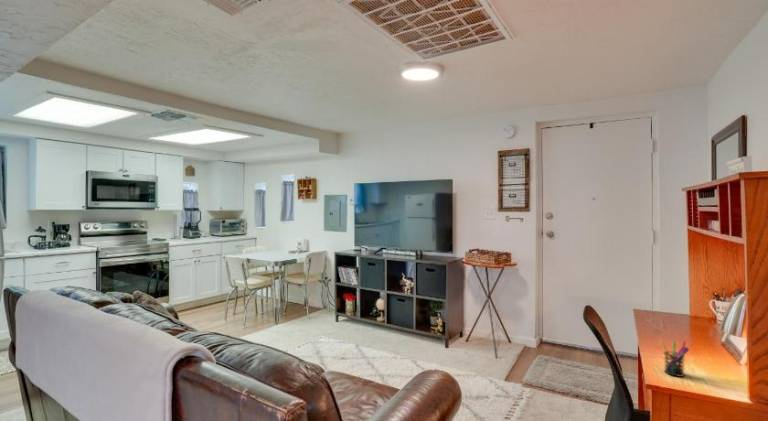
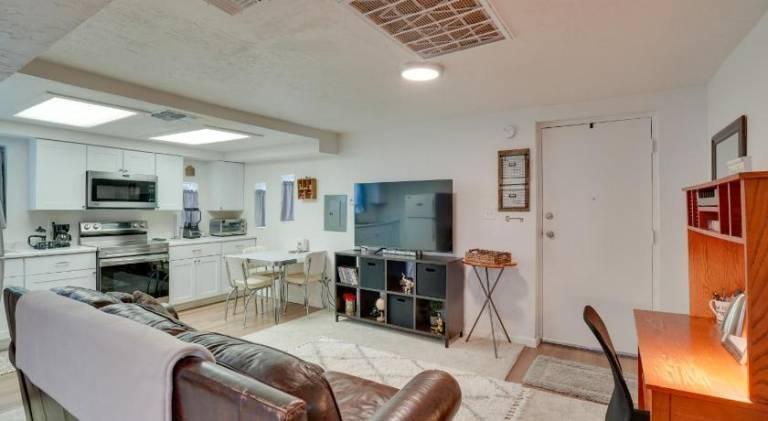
- pen holder (675, 356)
